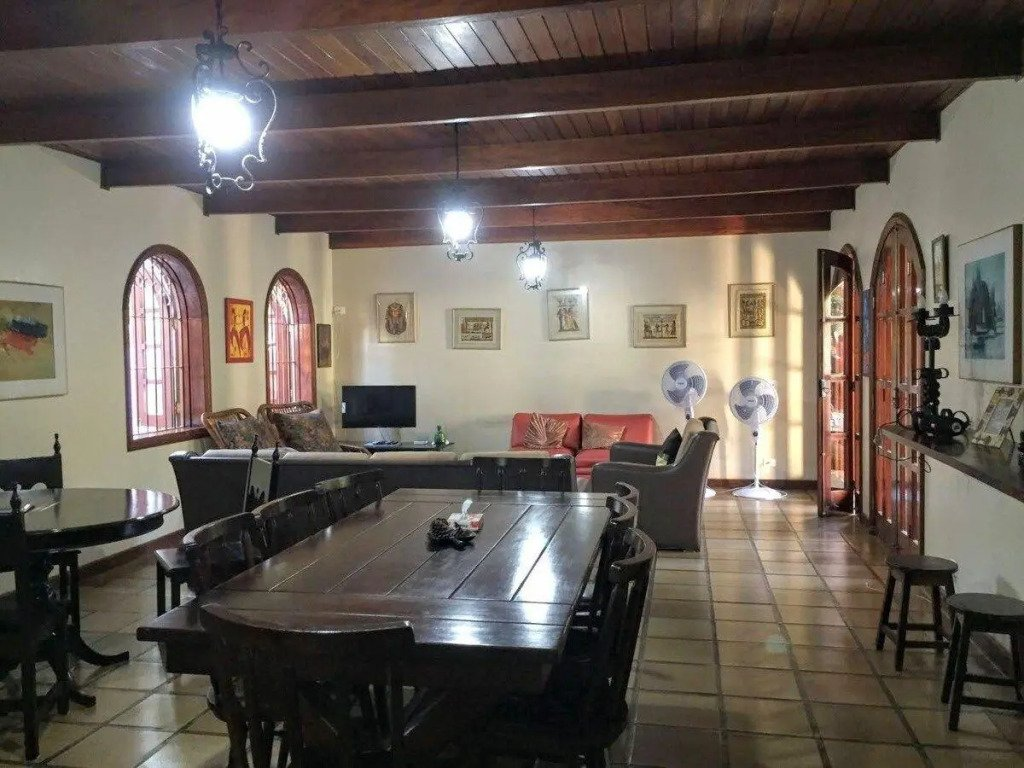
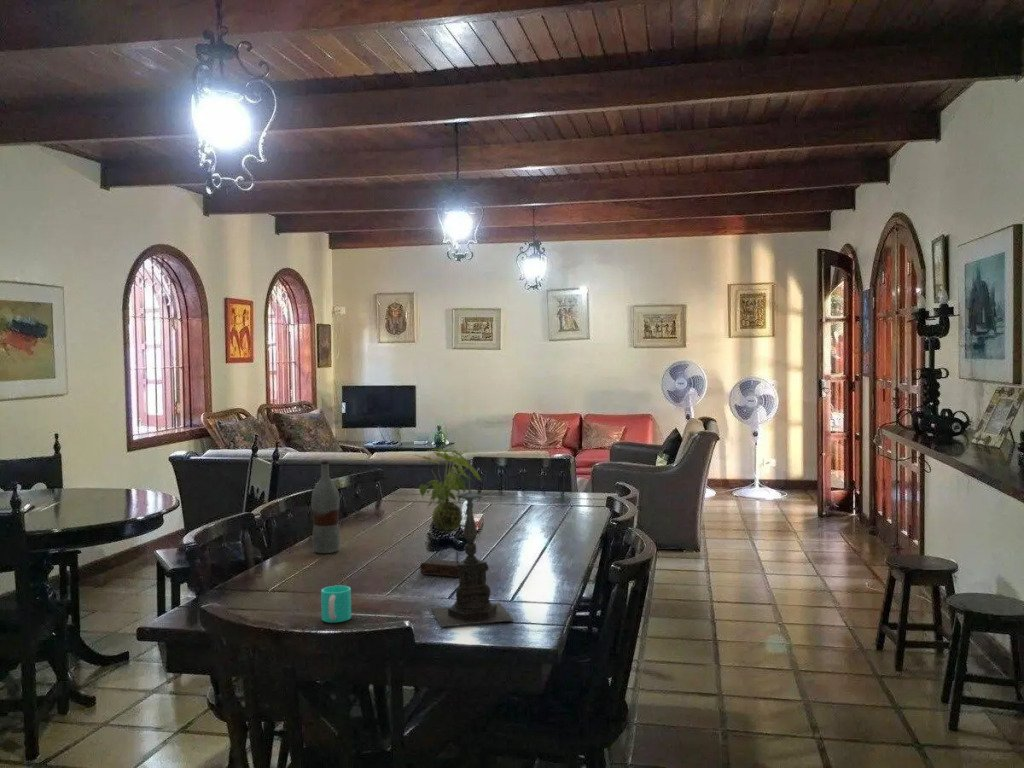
+ cup (335, 605)
+ candle holder (470, 544)
+ bottle (325, 505)
+ plant (447, 506)
